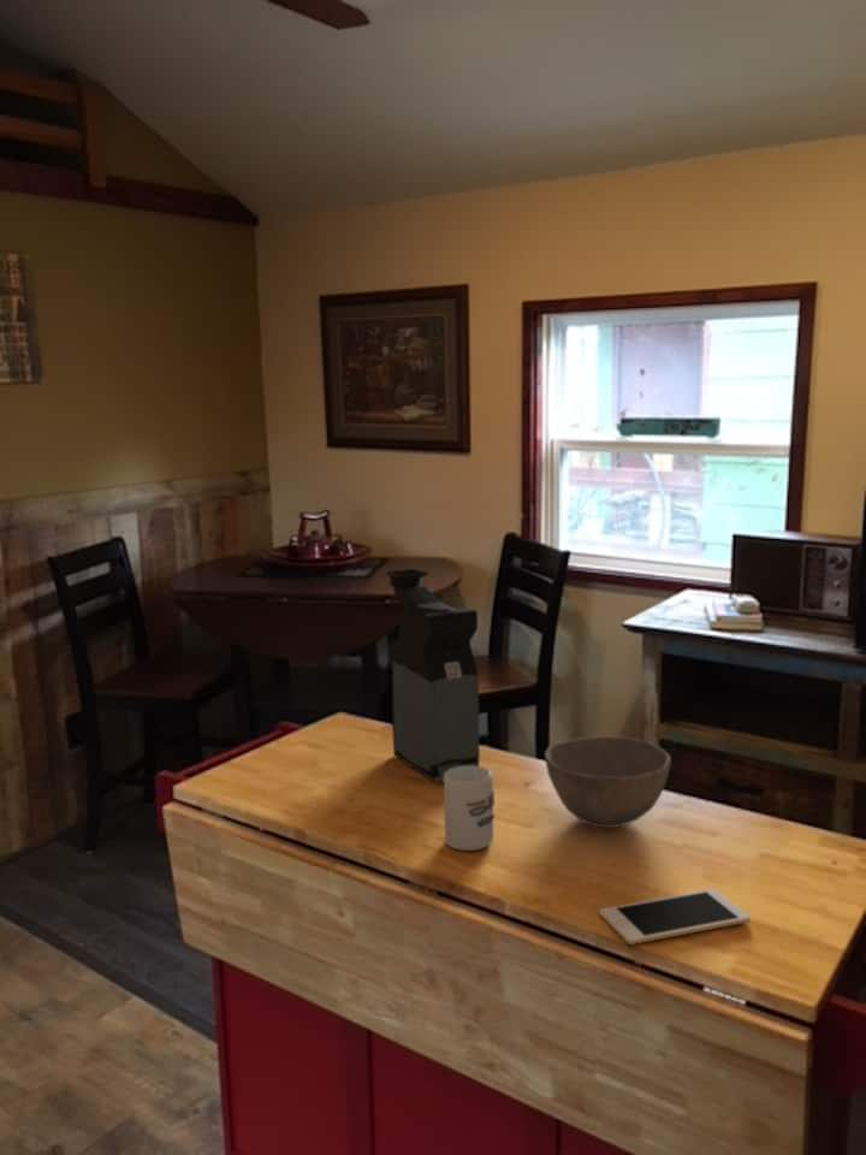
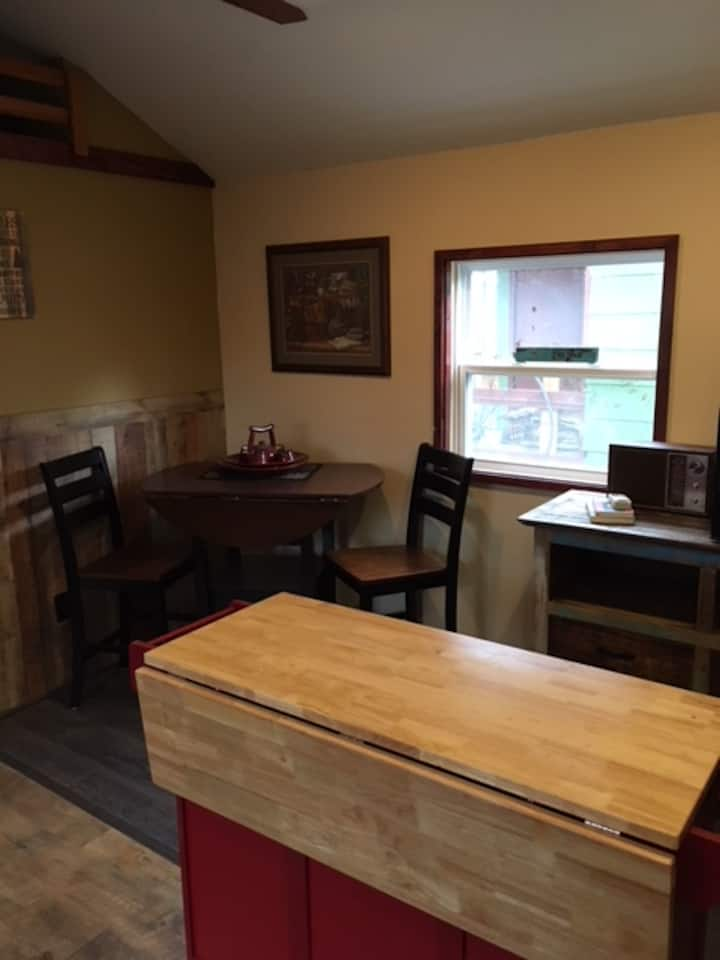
- cup (469, 807)
- cell phone (674, 916)
- bowl (606, 787)
- coffee maker (429, 670)
